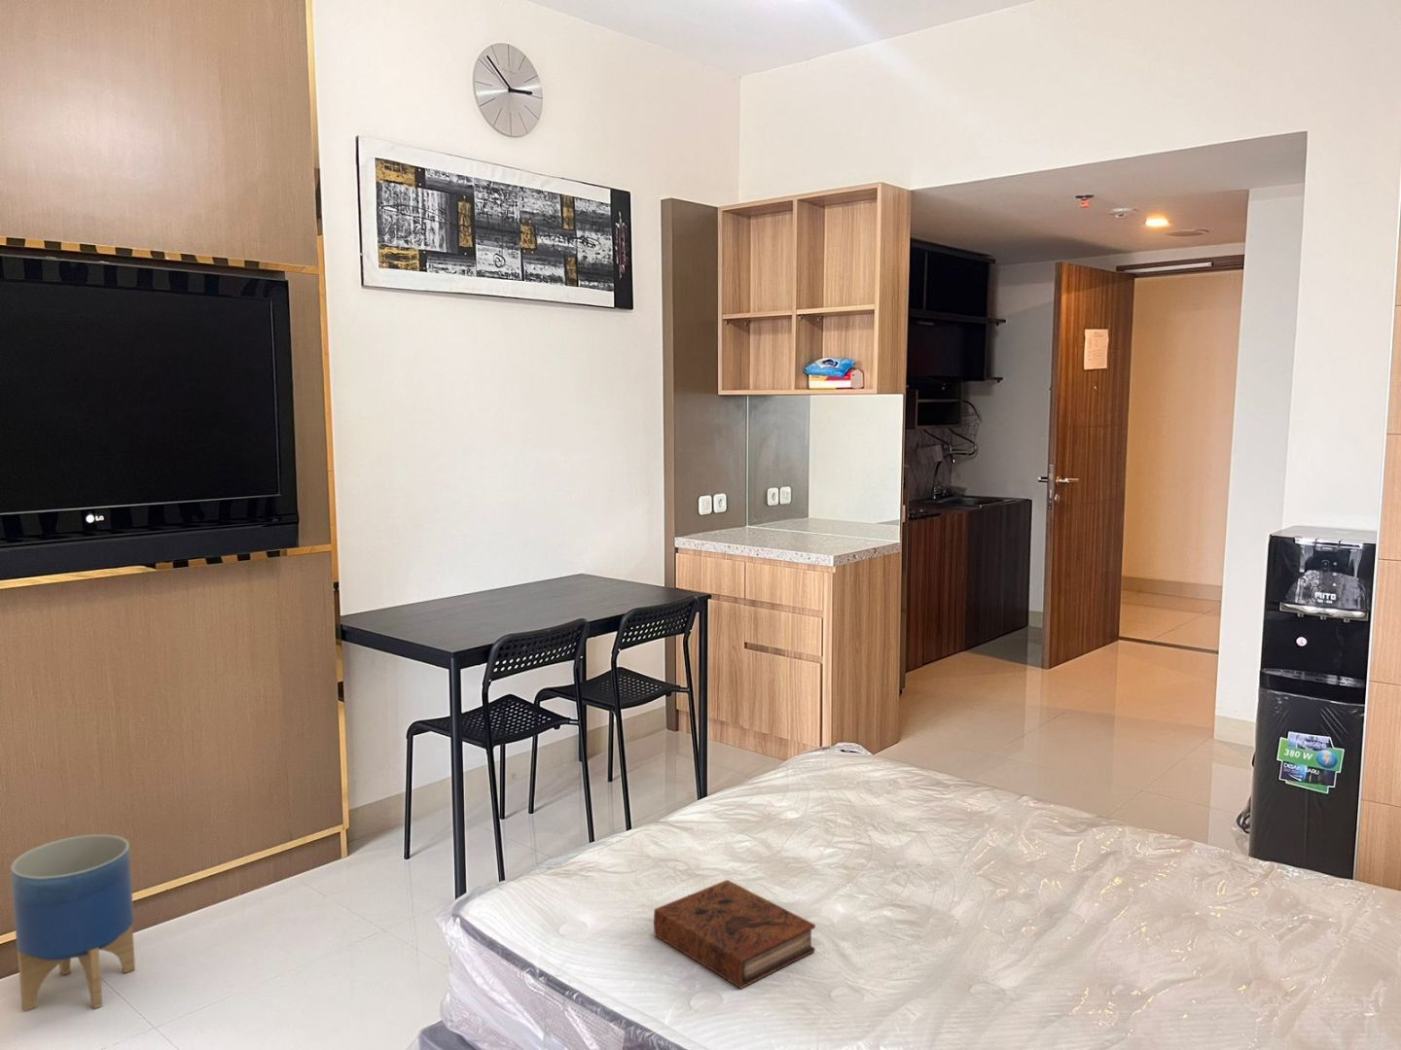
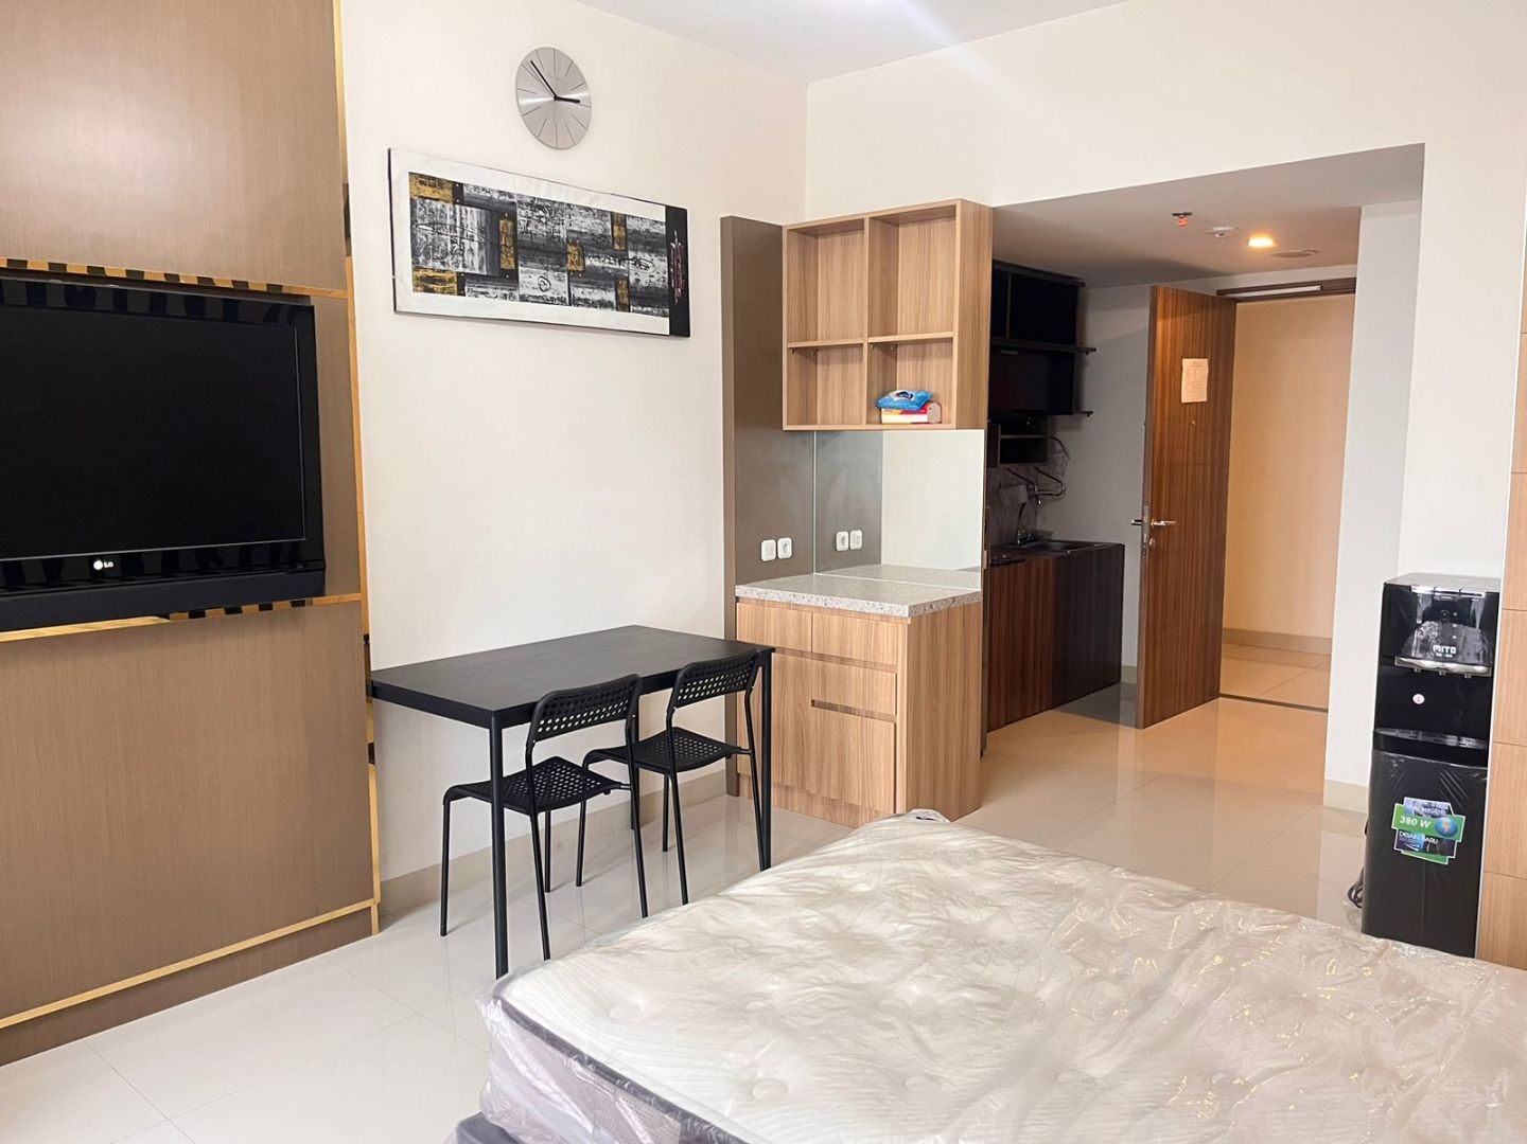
- planter (76, 922)
- book (732, 930)
